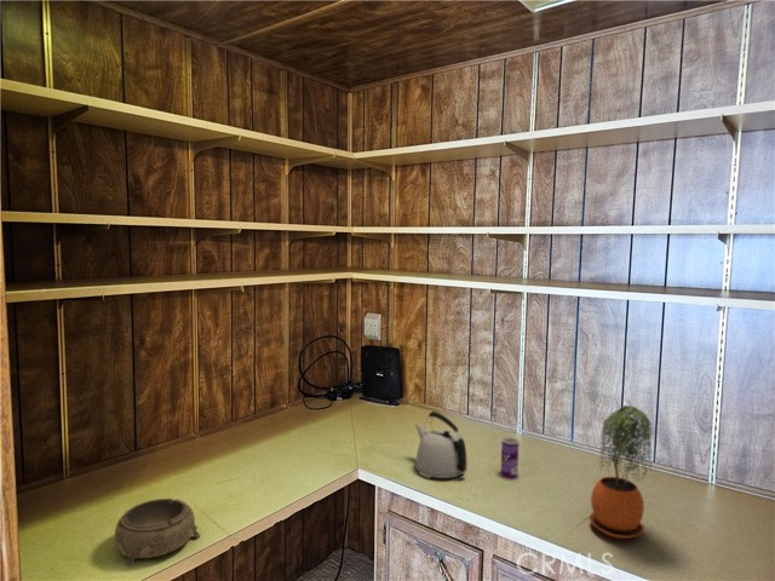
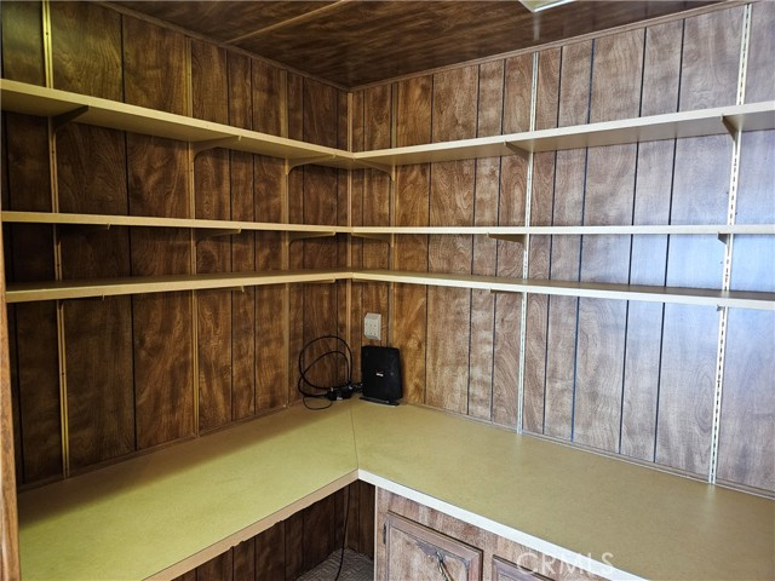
- decorative bowl (159, 527)
- beverage can (510, 458)
- potted plant (624, 468)
- kettle (440, 441)
